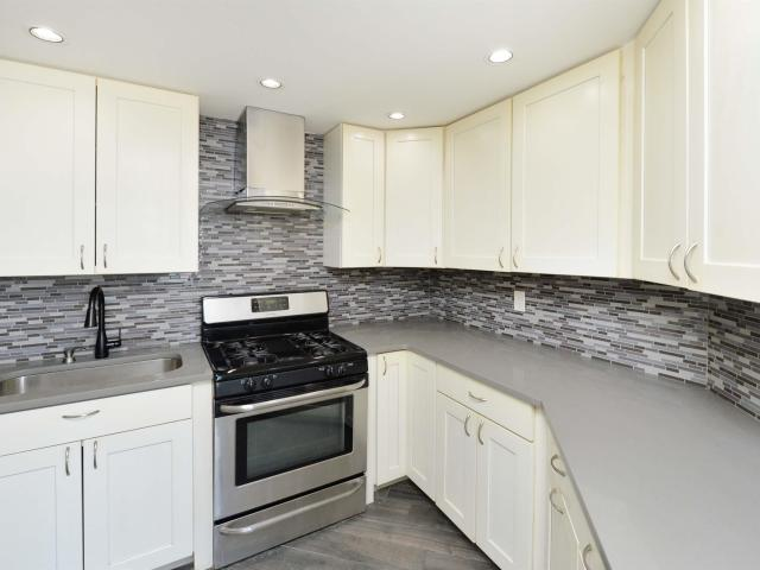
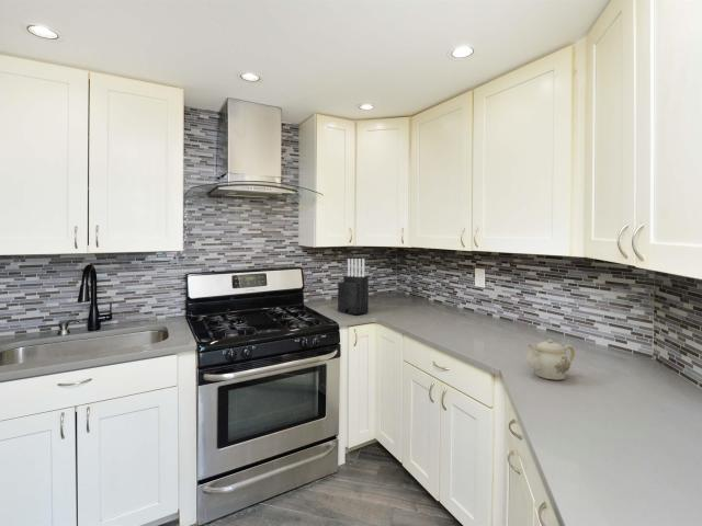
+ teapot (551, 357)
+ knife block (351, 285)
